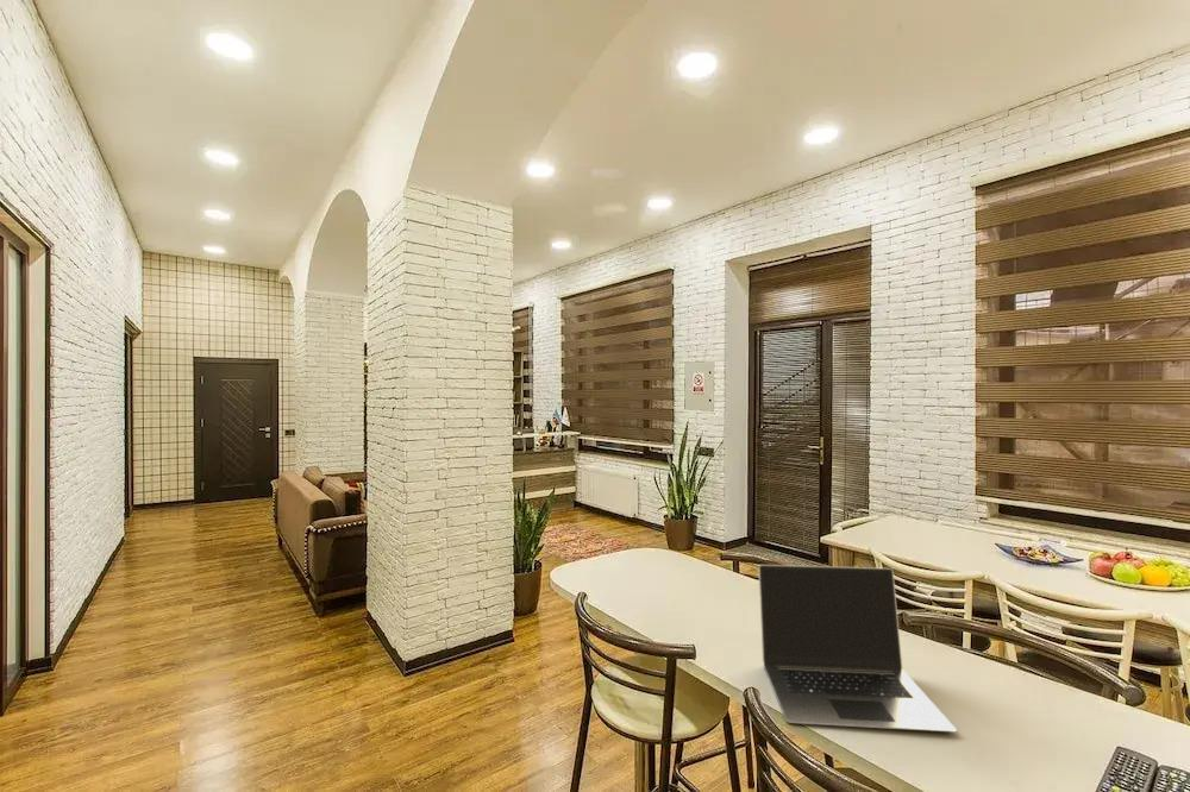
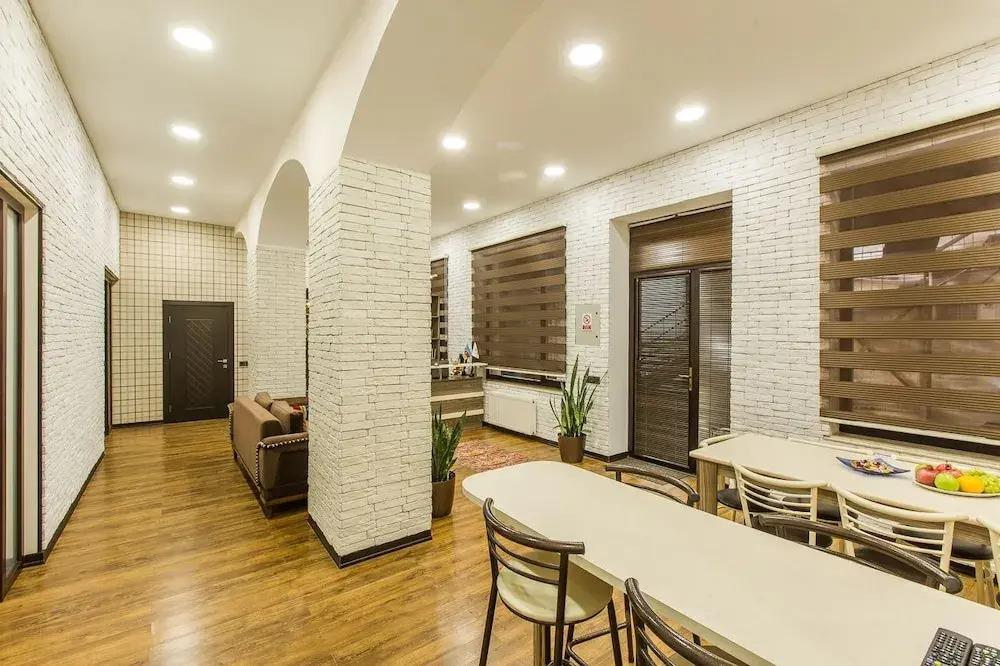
- laptop (845, 637)
